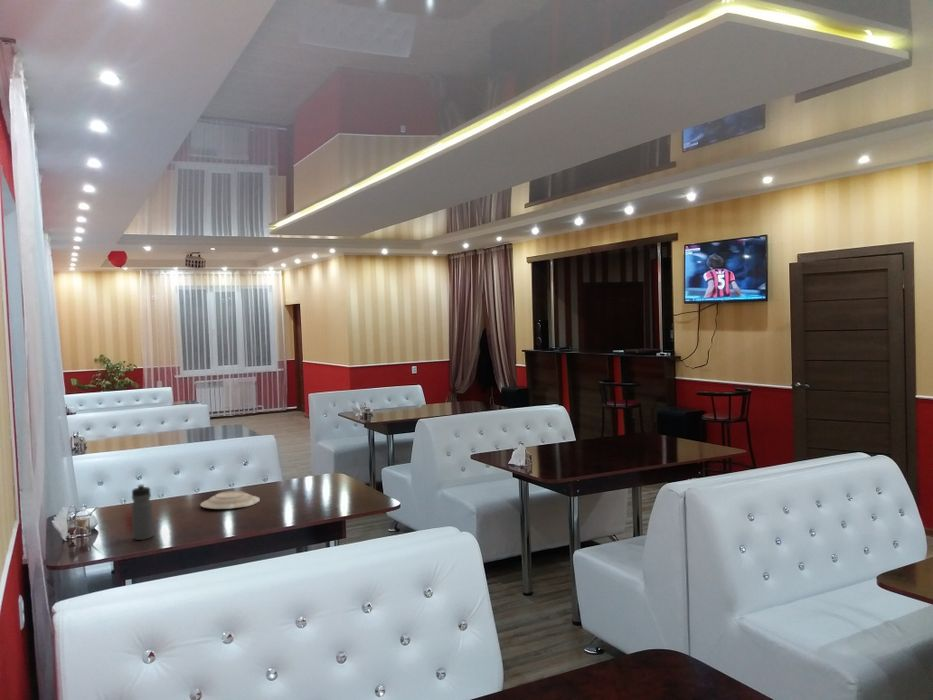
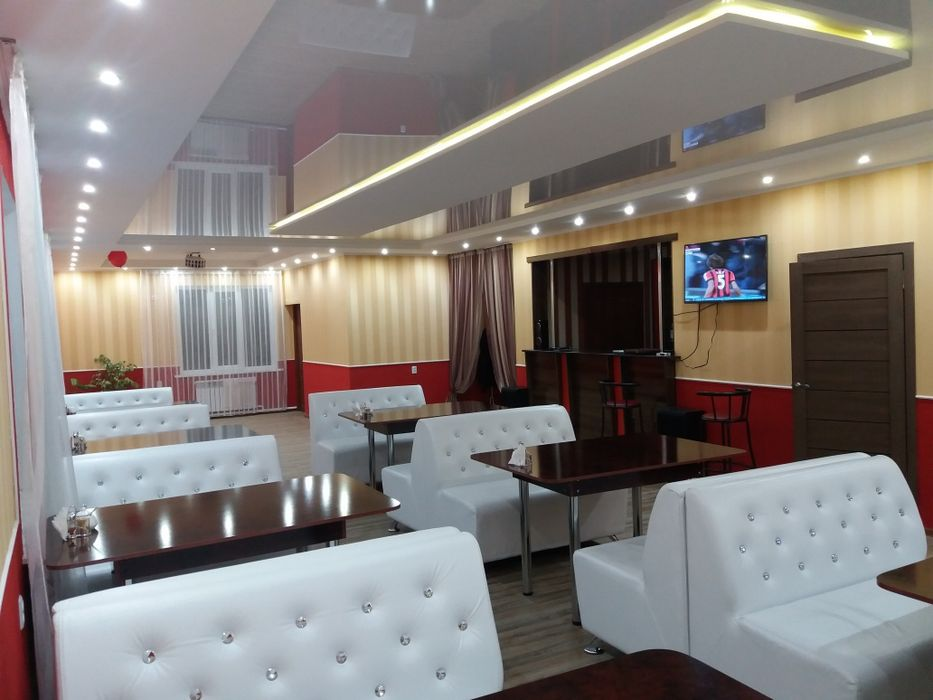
- plate (230, 498)
- water bottle (142, 511)
